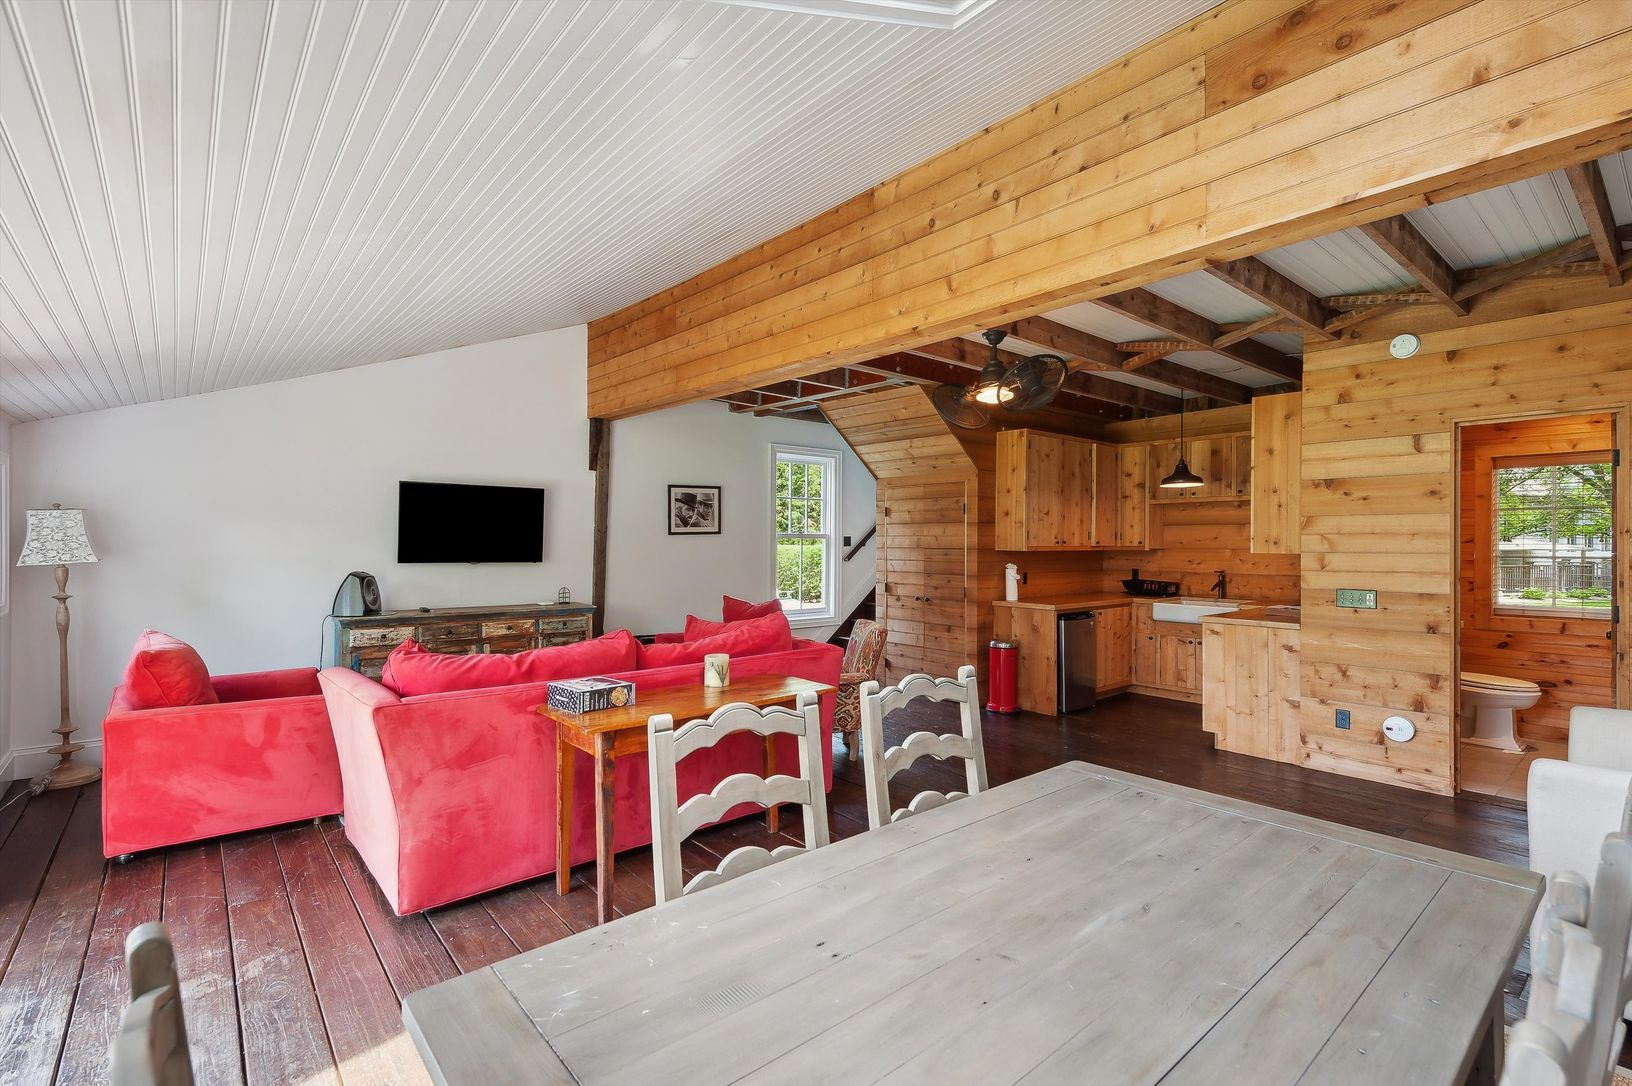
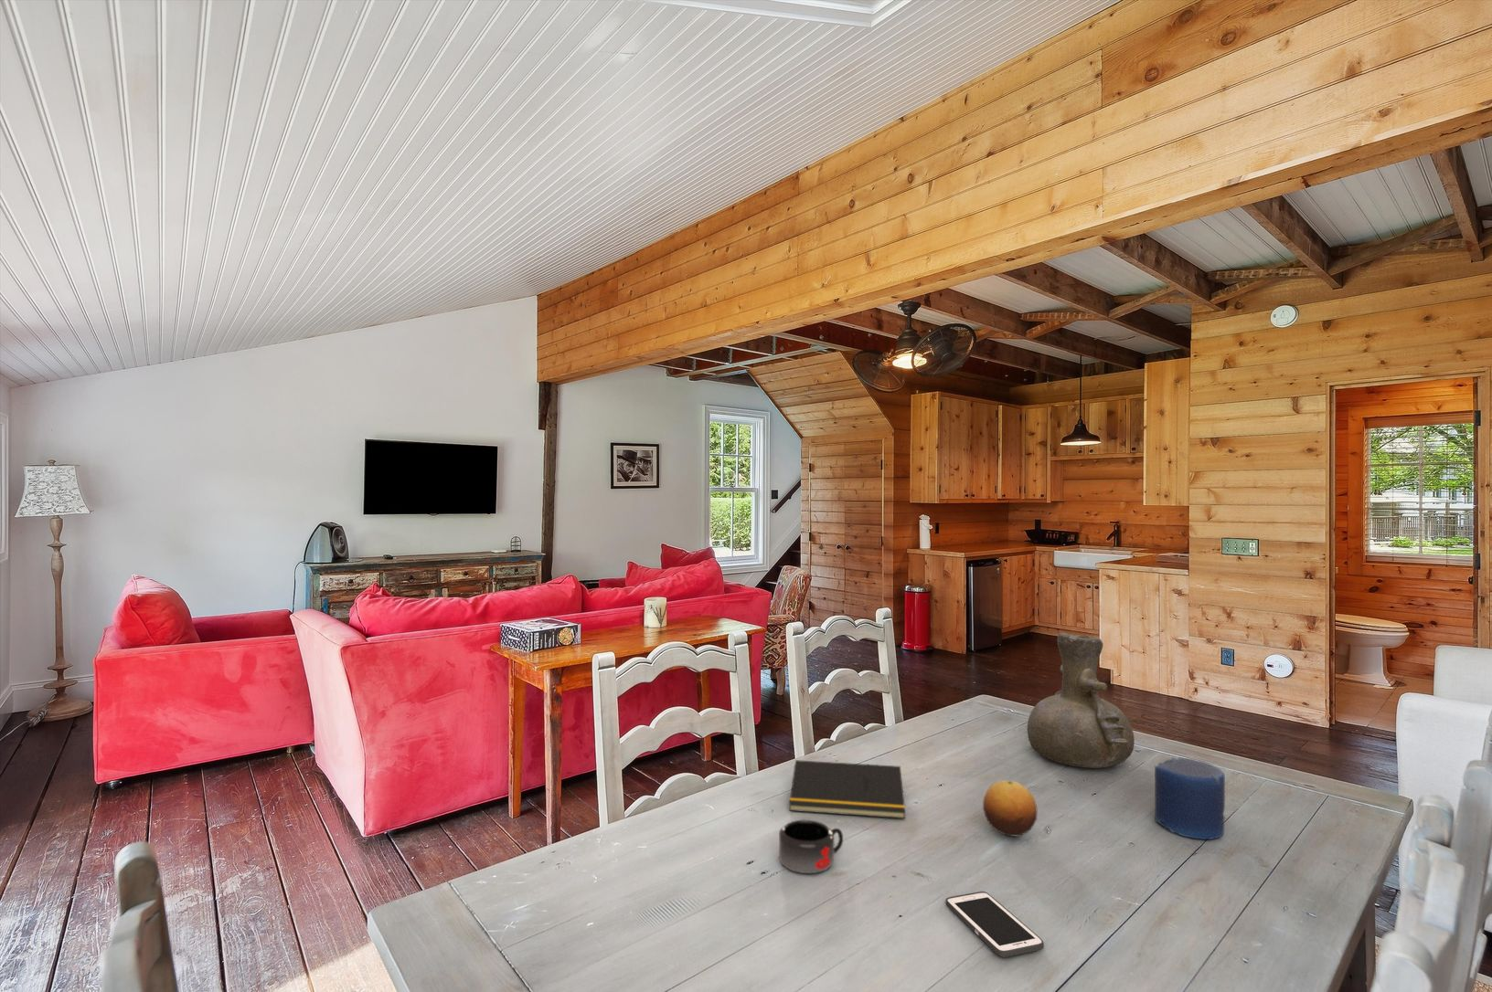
+ mug (812, 845)
+ candle (1189, 796)
+ fruit (1009, 807)
+ cell phone (992, 921)
+ notepad (846, 787)
+ vase (1079, 695)
